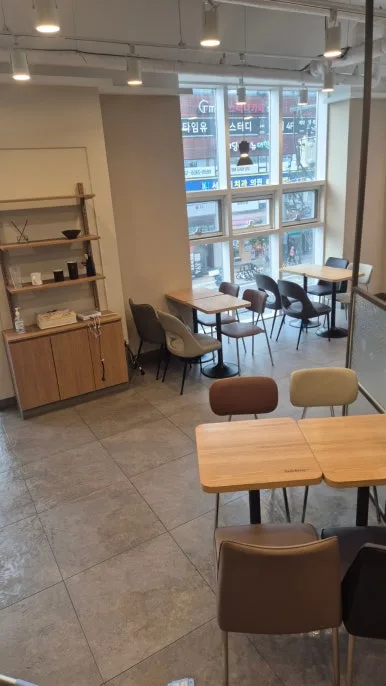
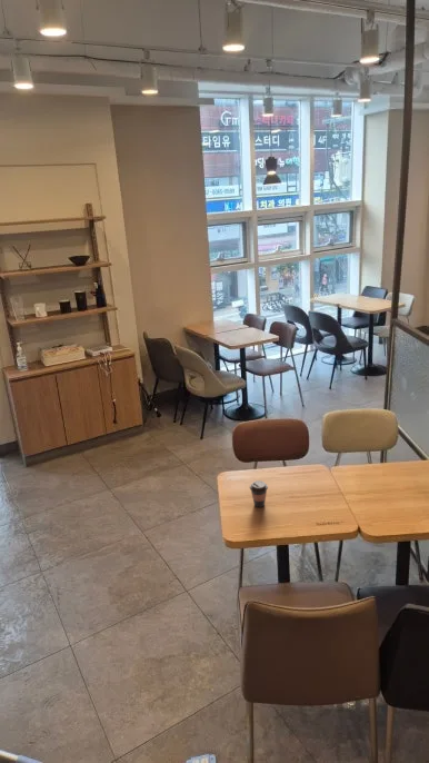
+ coffee cup (259, 494)
